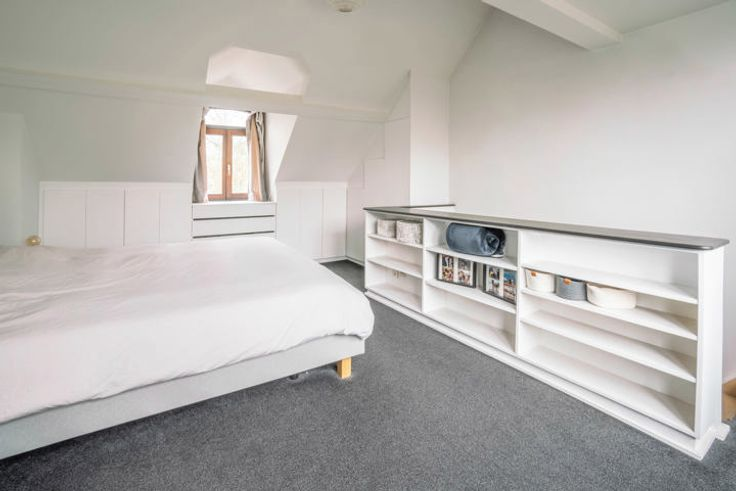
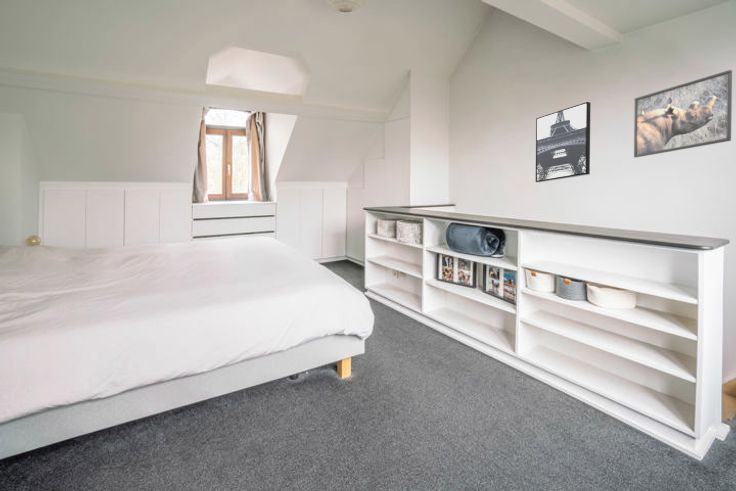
+ wall art (561, 144)
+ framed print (678, 117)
